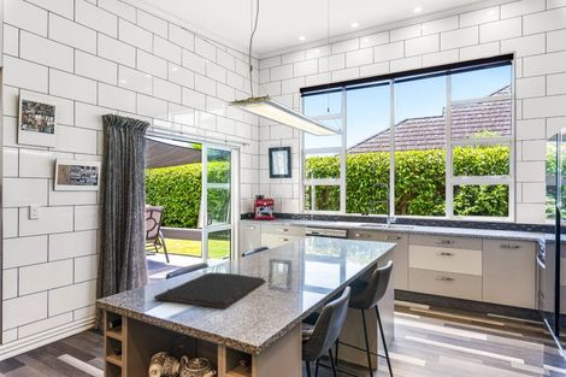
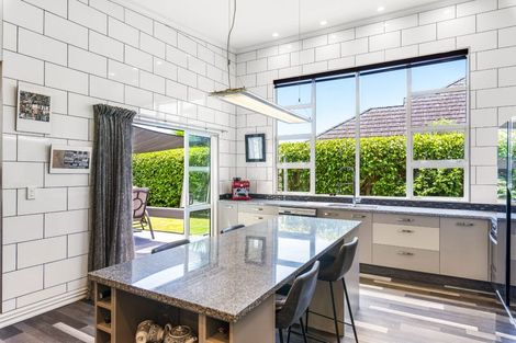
- cutting board (214, 287)
